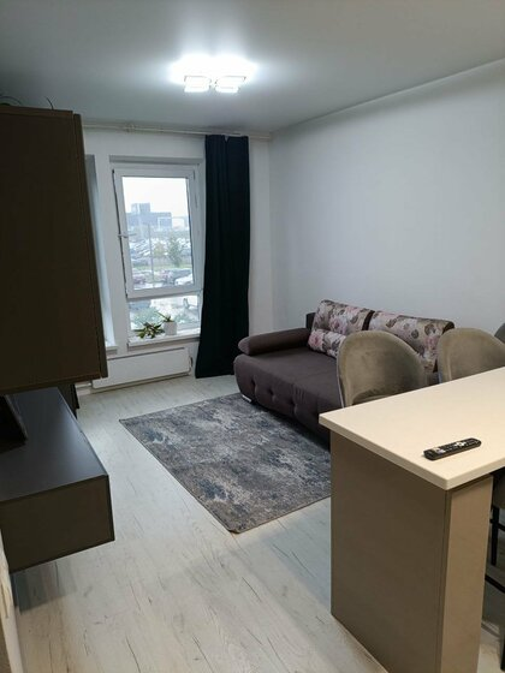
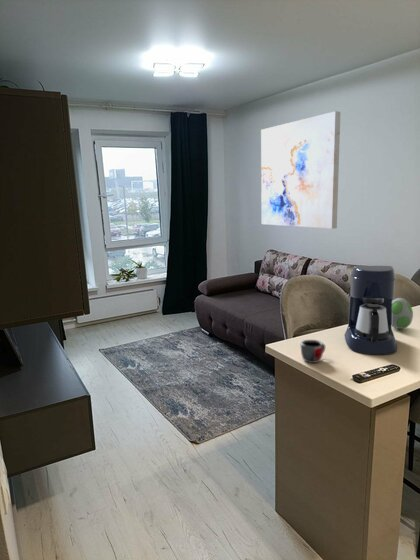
+ wall art (296, 175)
+ mug (314, 350)
+ decorative egg (399, 313)
+ coffee maker (373, 305)
